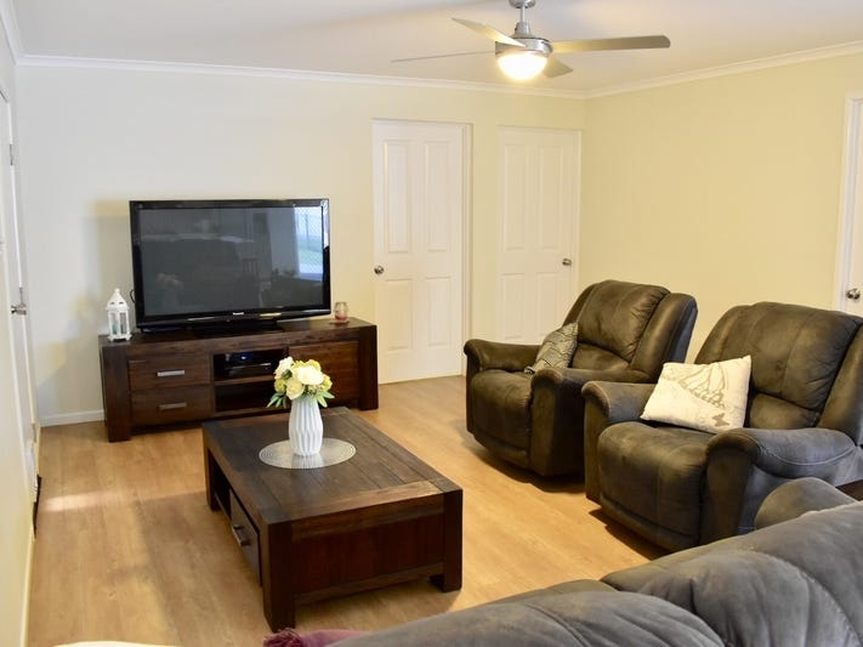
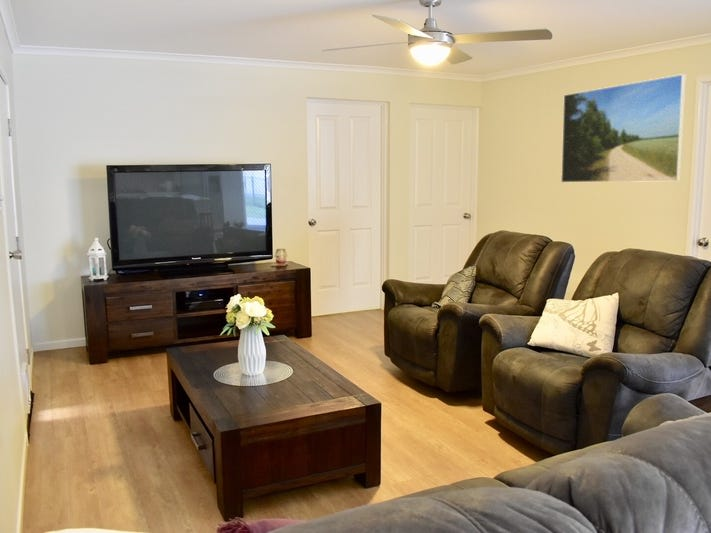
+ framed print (616, 134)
